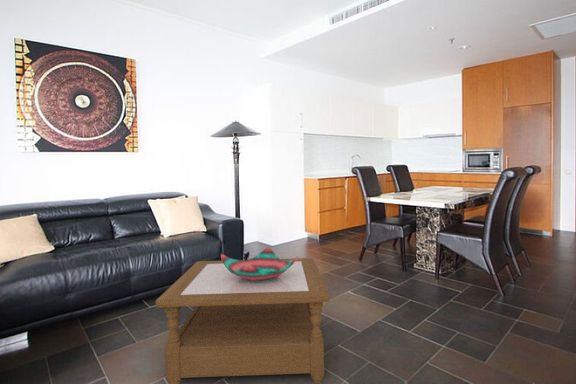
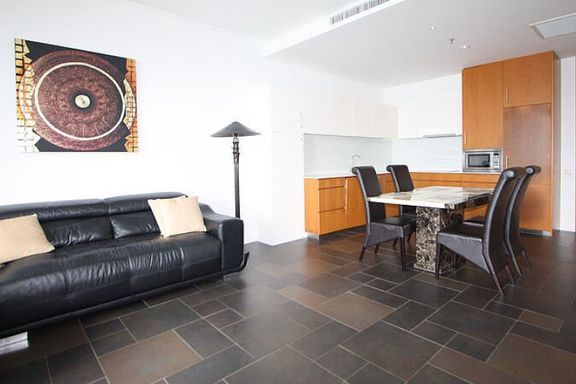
- decorative bowl (259, 265)
- coffee table (251, 312)
